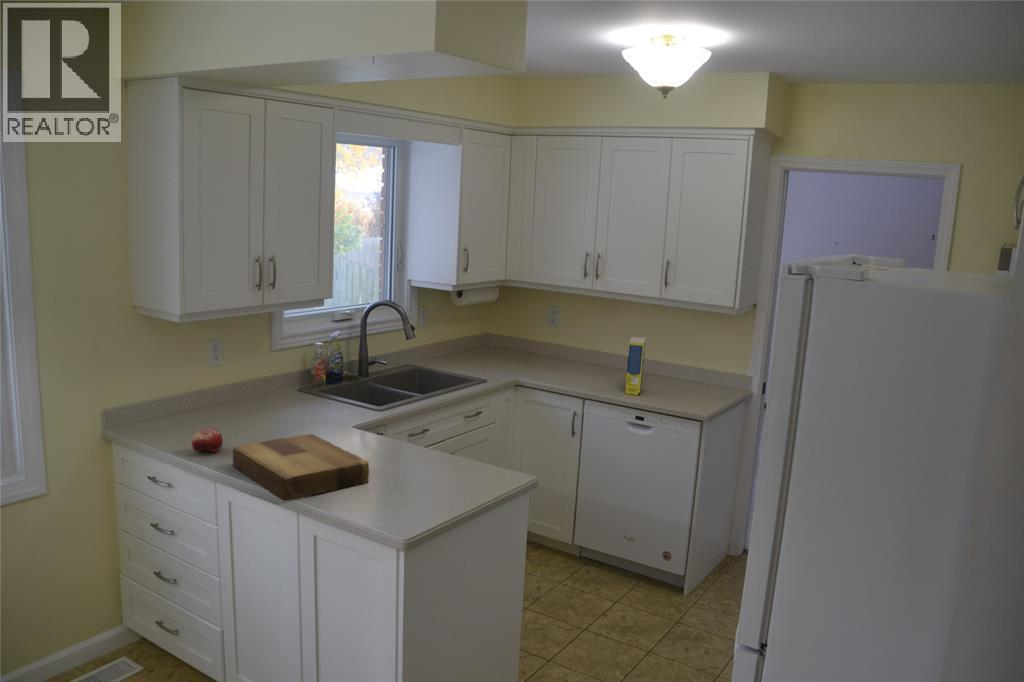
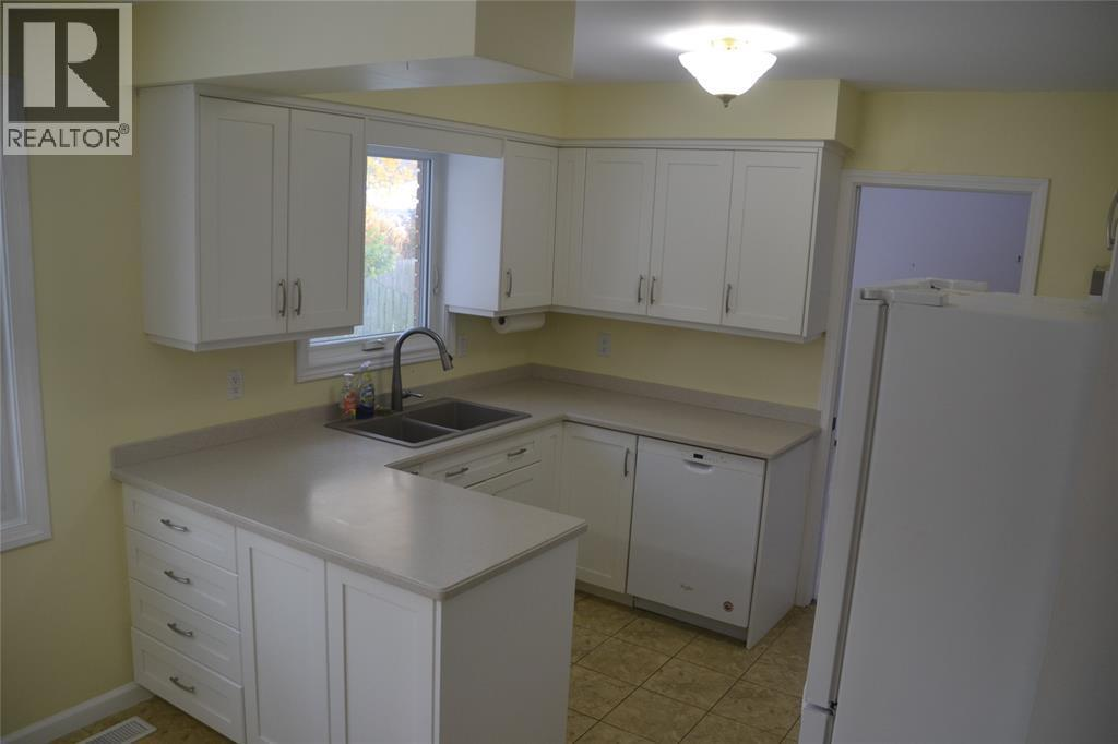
- cutting board (299, 463)
- fruit (208, 440)
- legume (635, 365)
